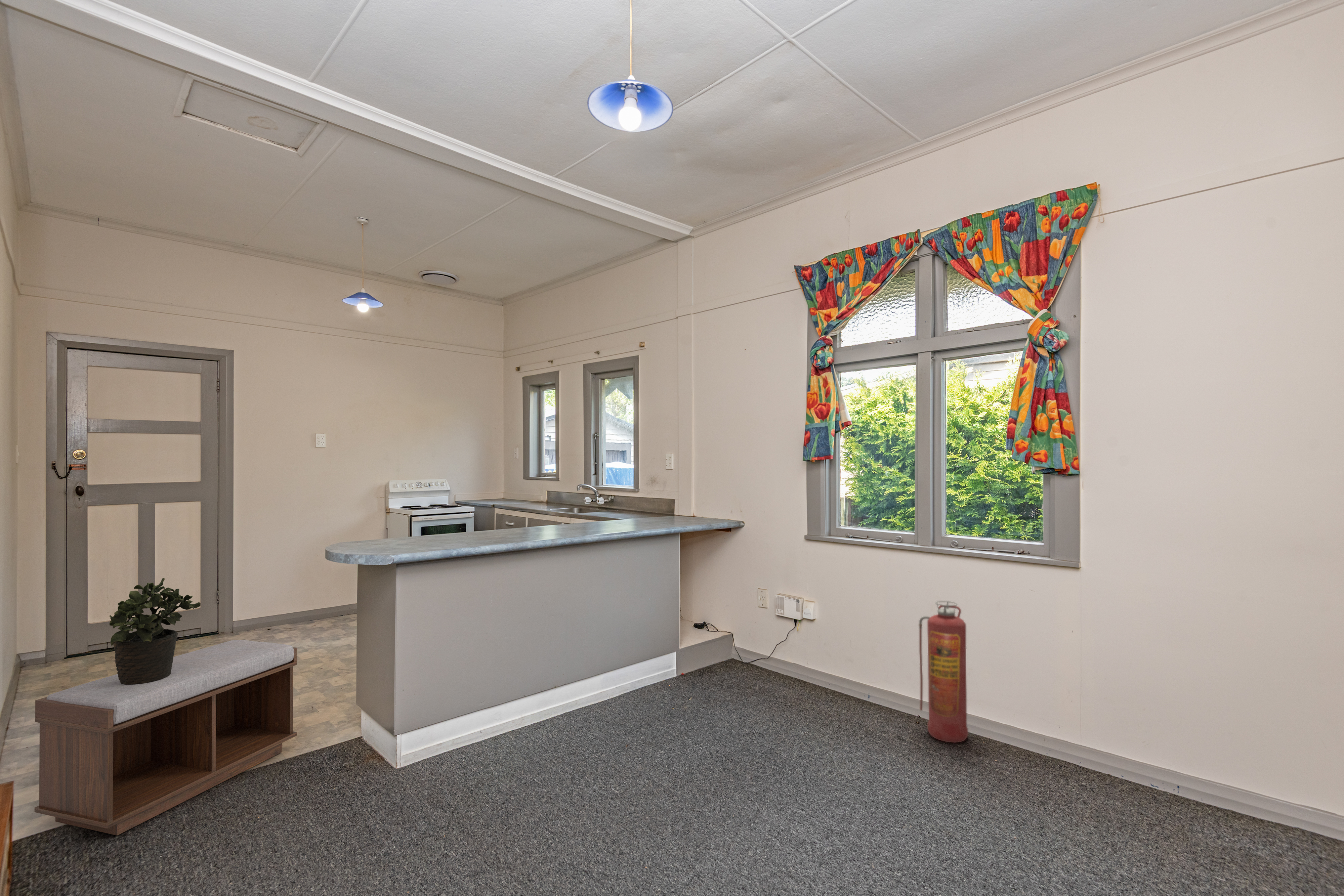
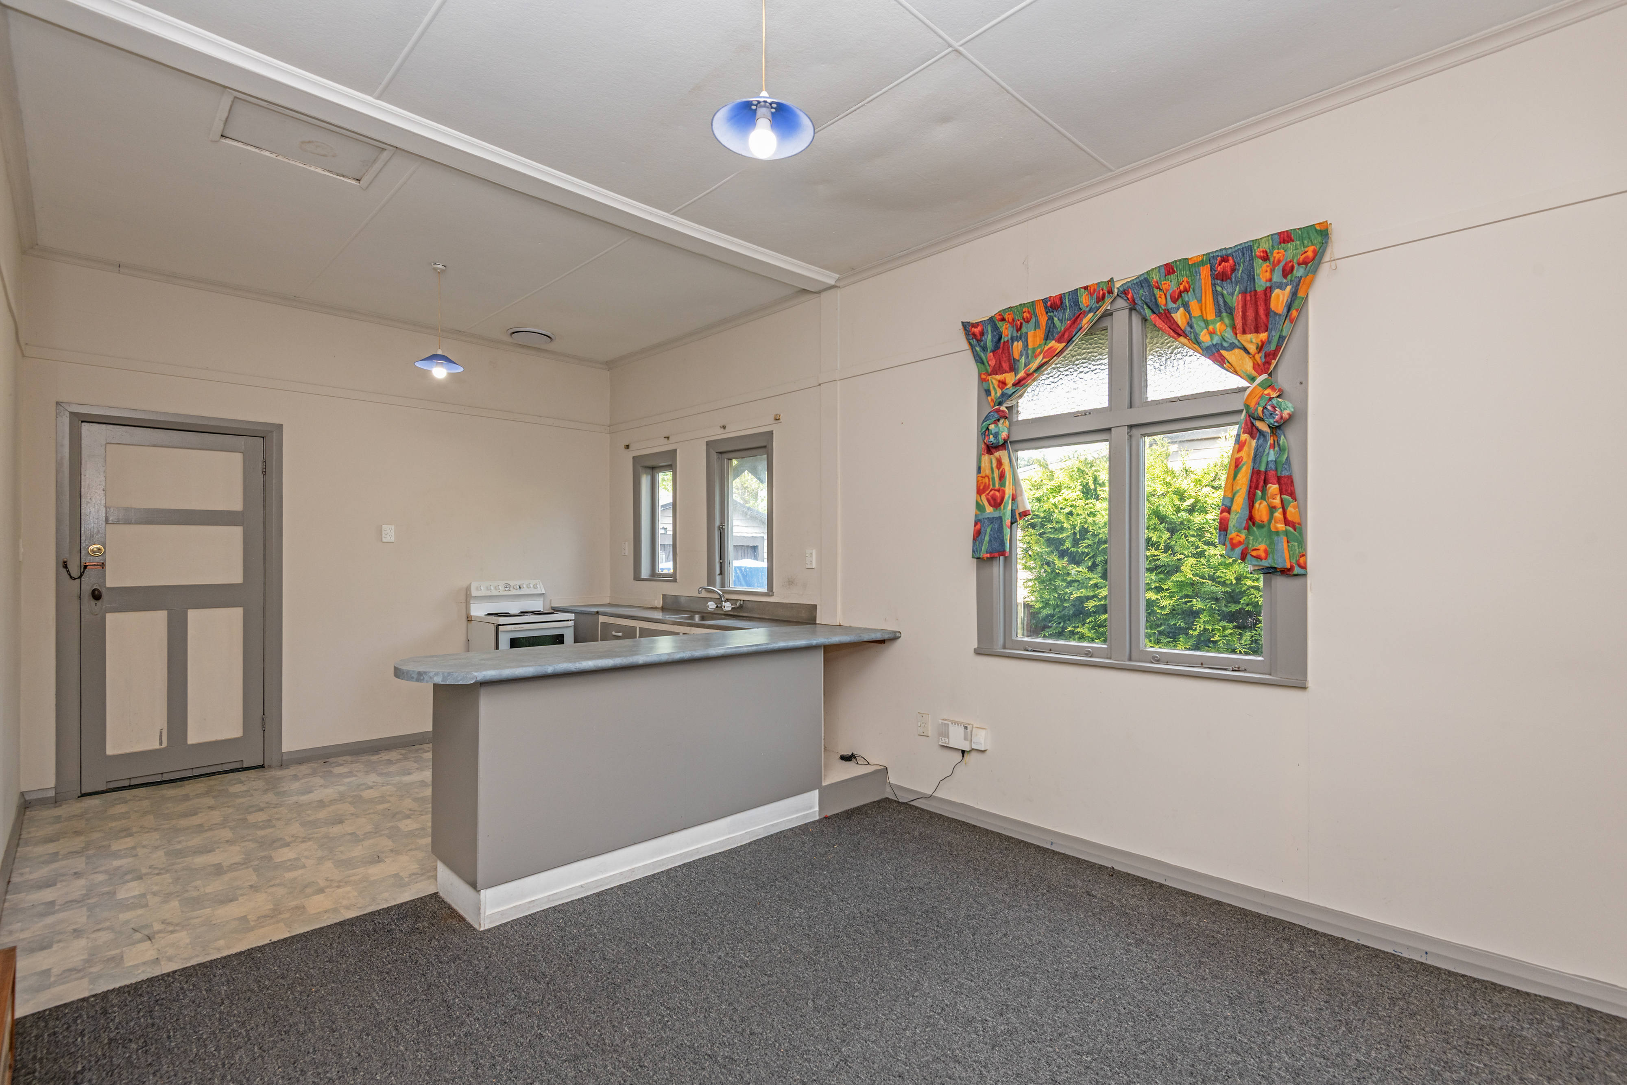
- potted plant (152, 628)
- bench (182, 723)
- fire extinguisher (944, 668)
